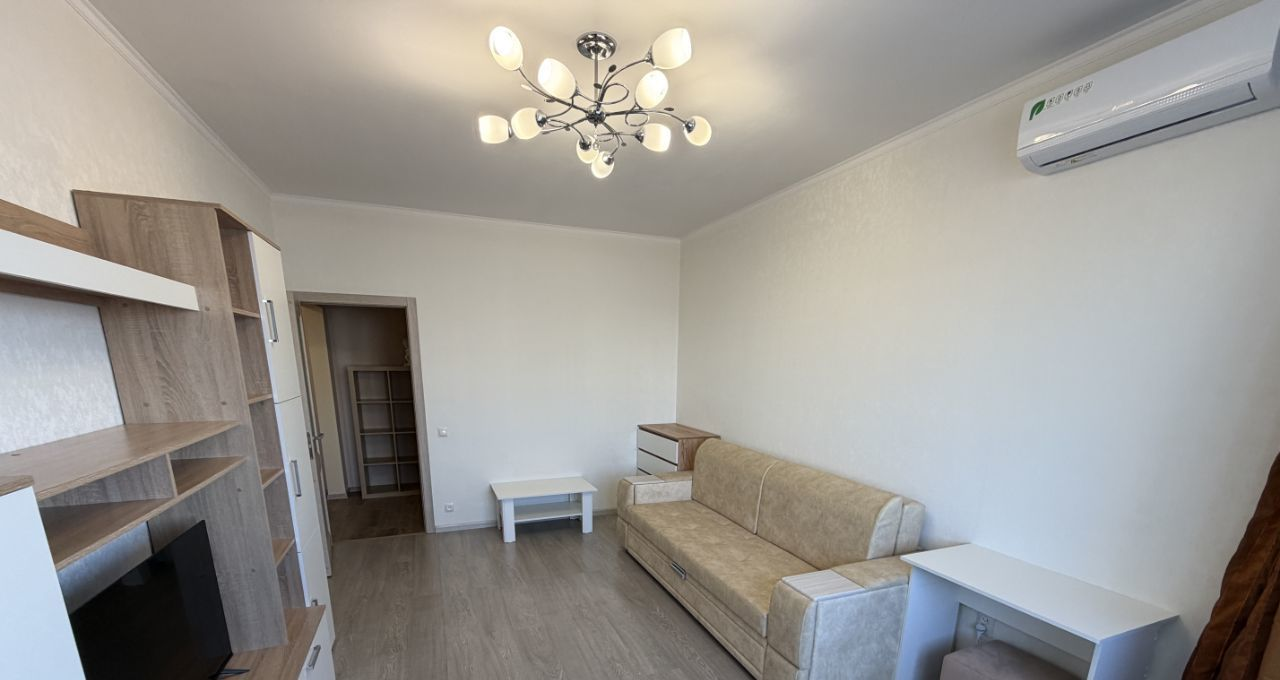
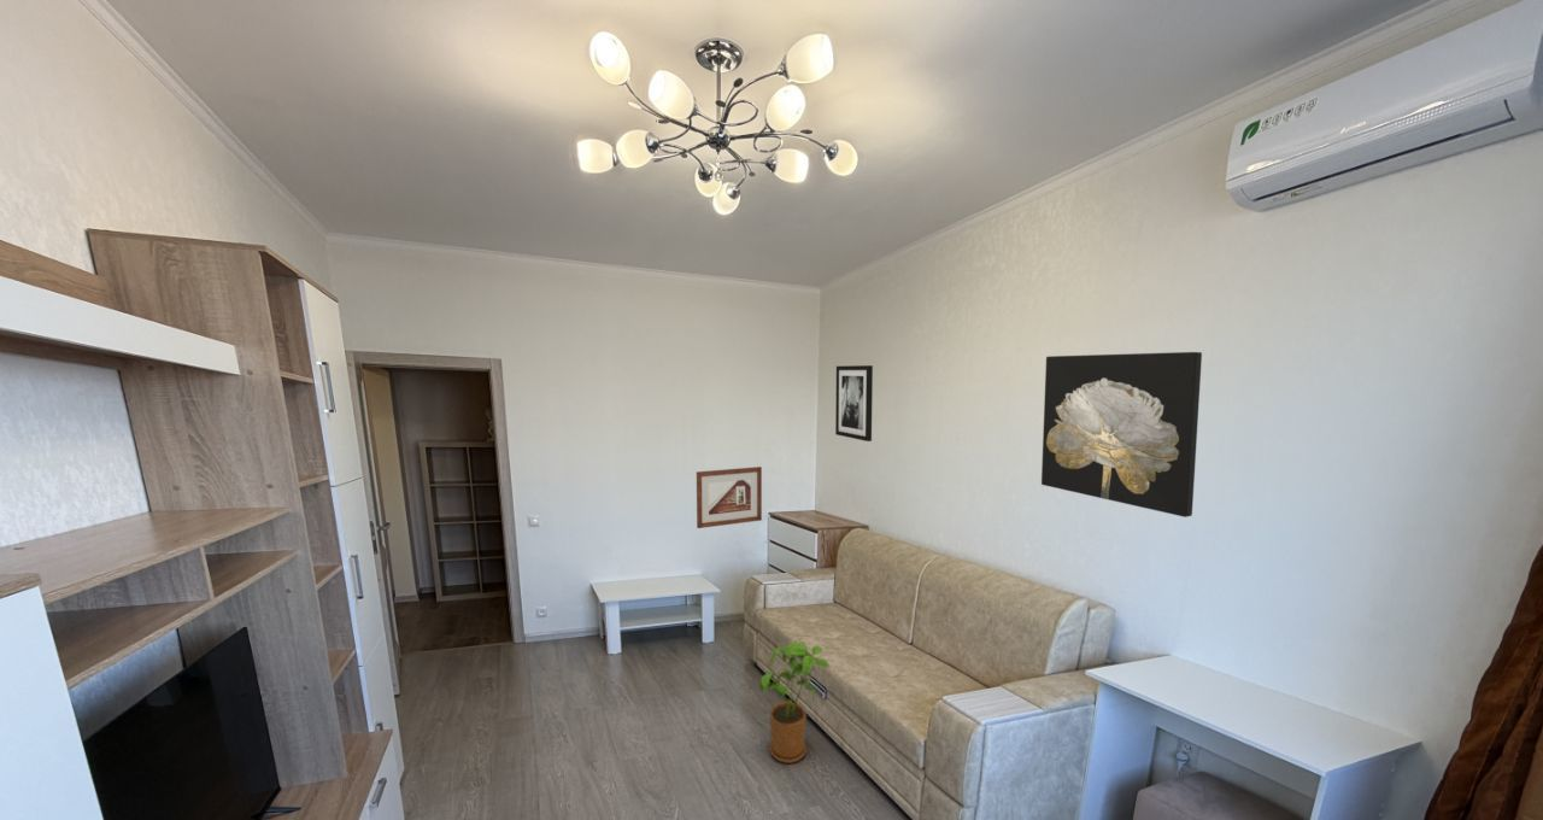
+ wall art (1110, 427)
+ picture frame (729, 496)
+ wall art (852, 402)
+ house plant (786, 699)
